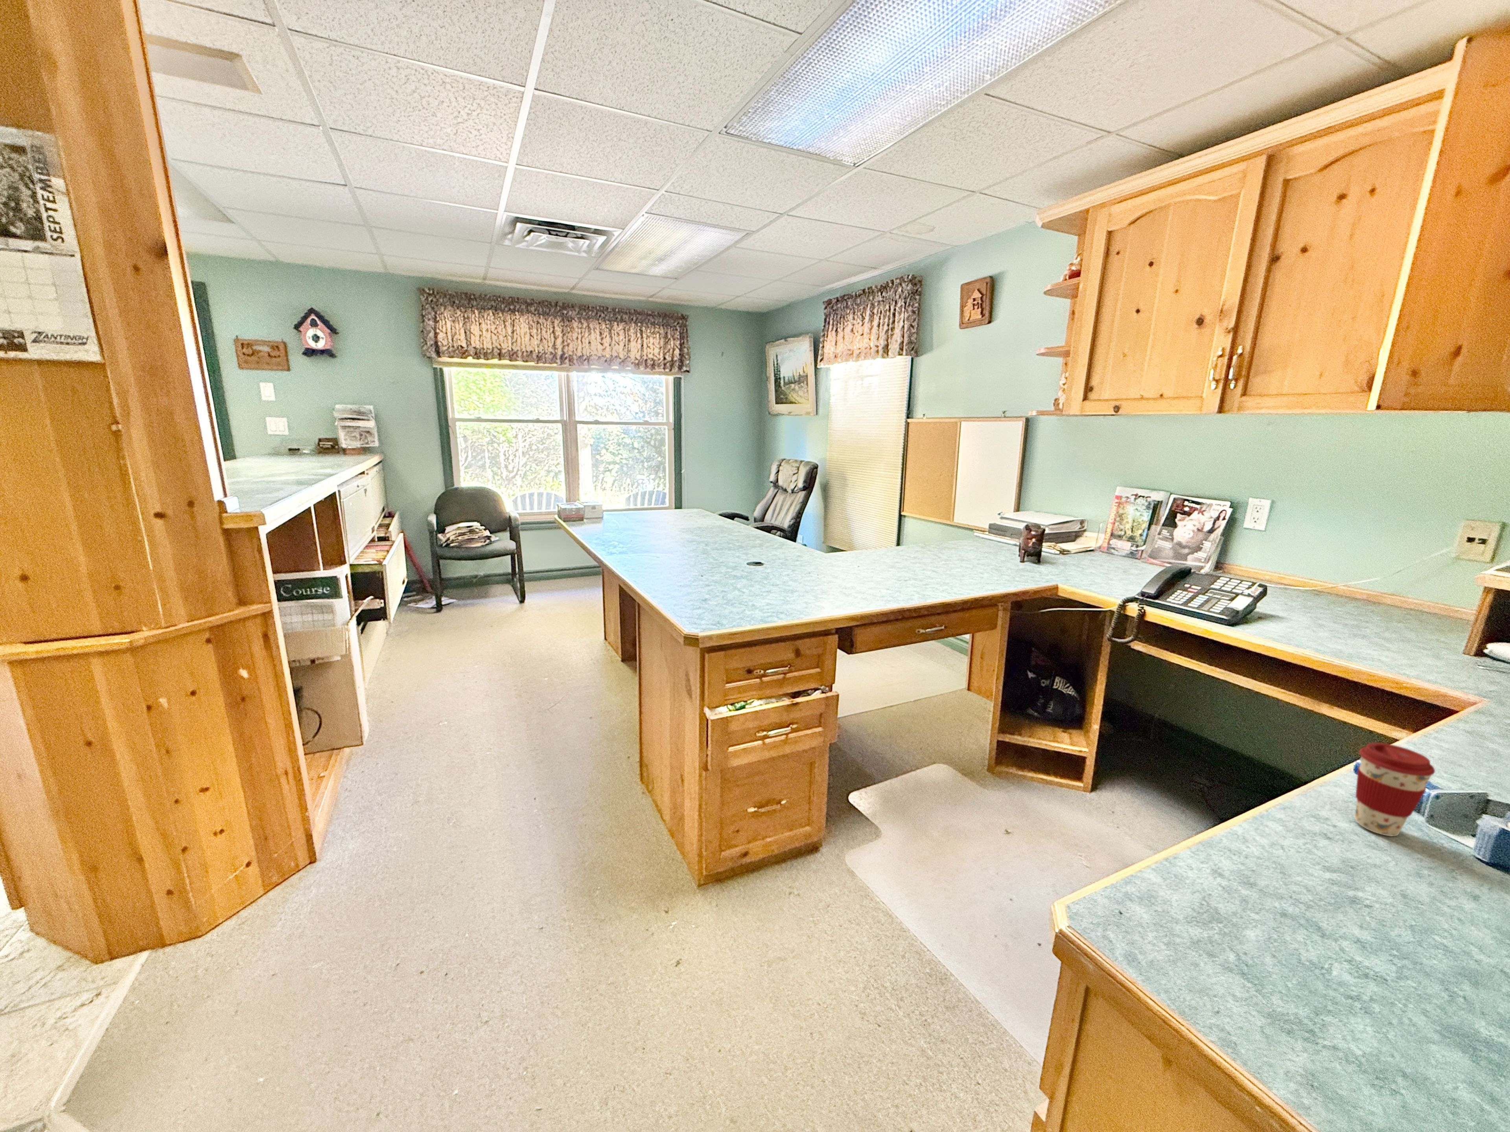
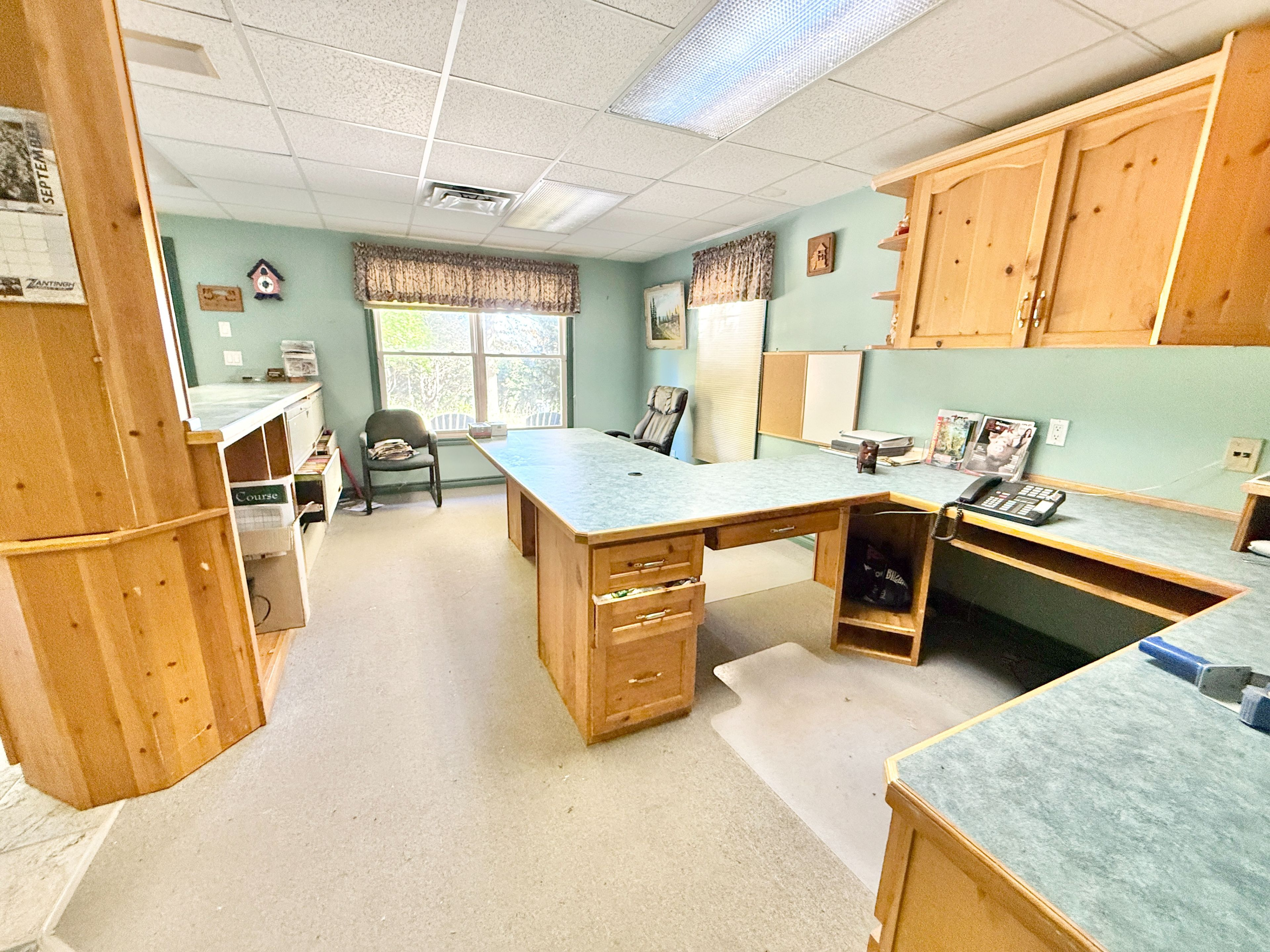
- coffee cup (1388, 790)
